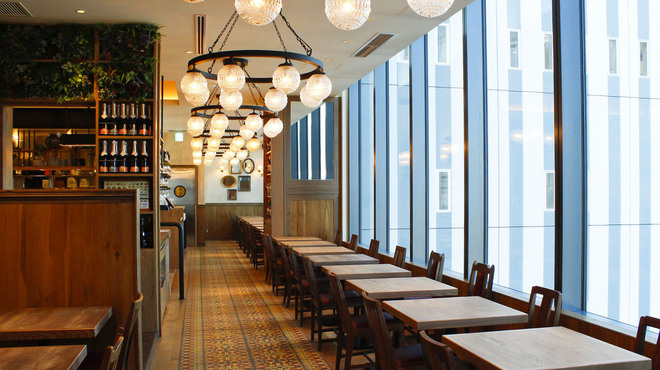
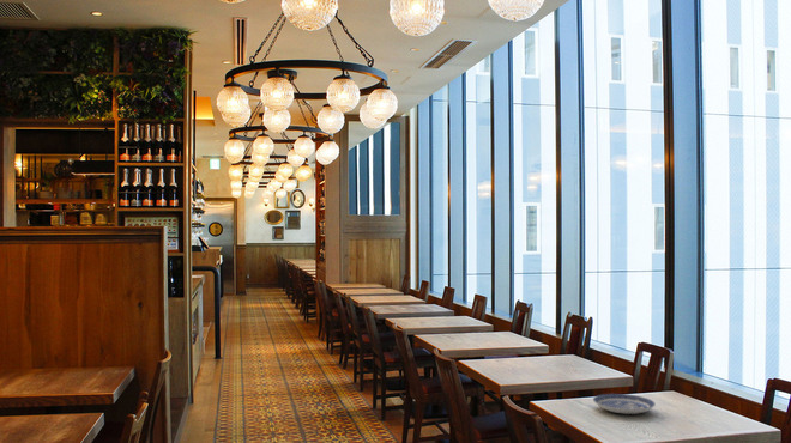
+ plate (623, 405)
